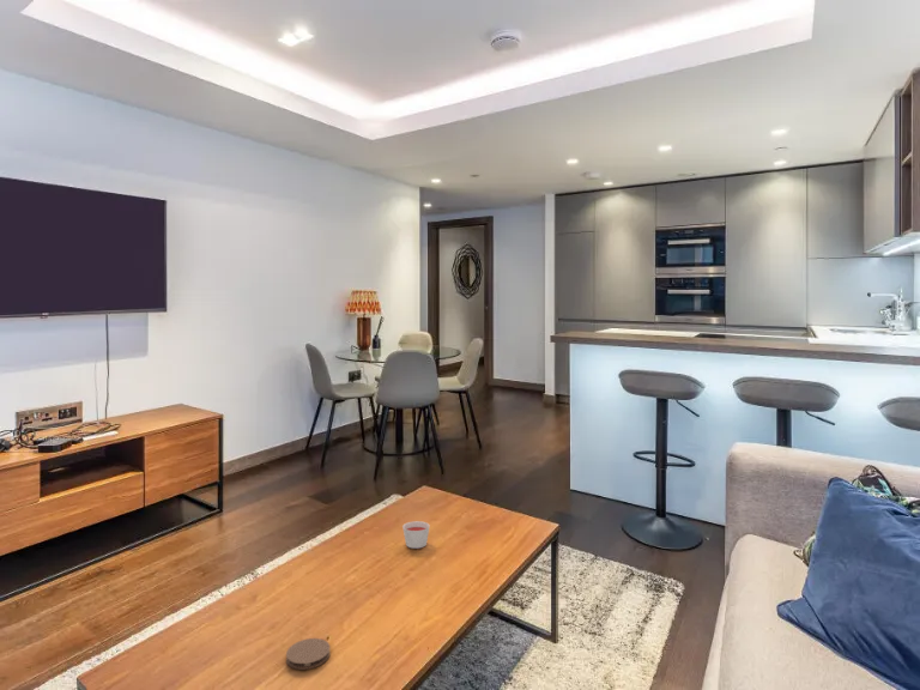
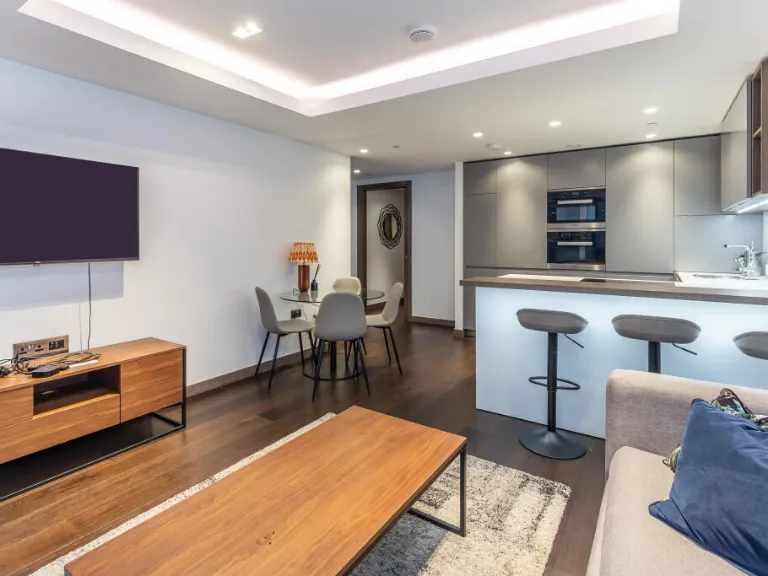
- candle (416, 534)
- coaster (308, 653)
